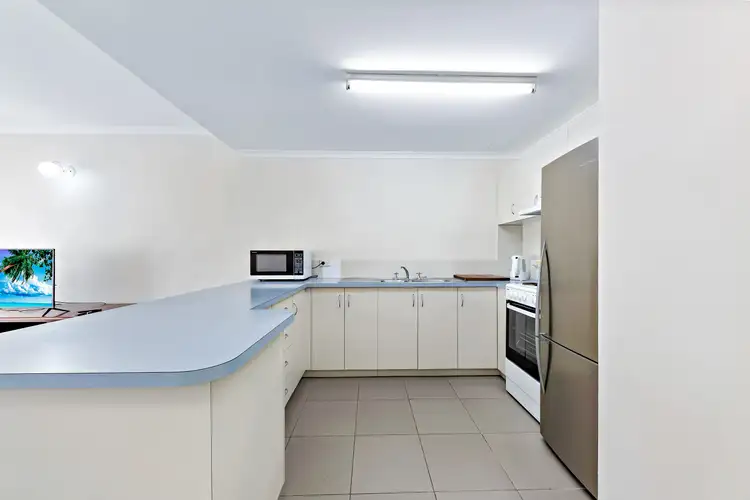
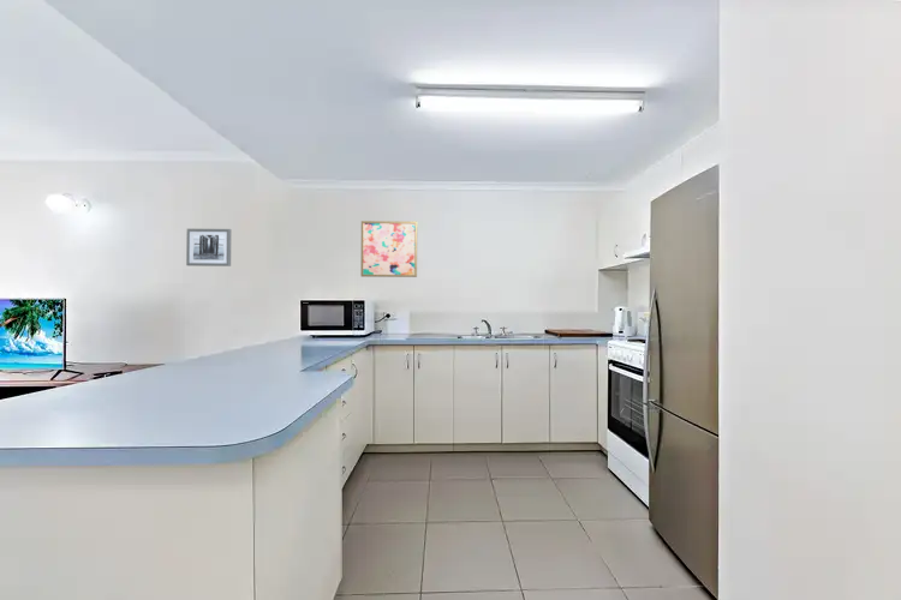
+ wall art (389, 248)
+ wall art (208, 247)
